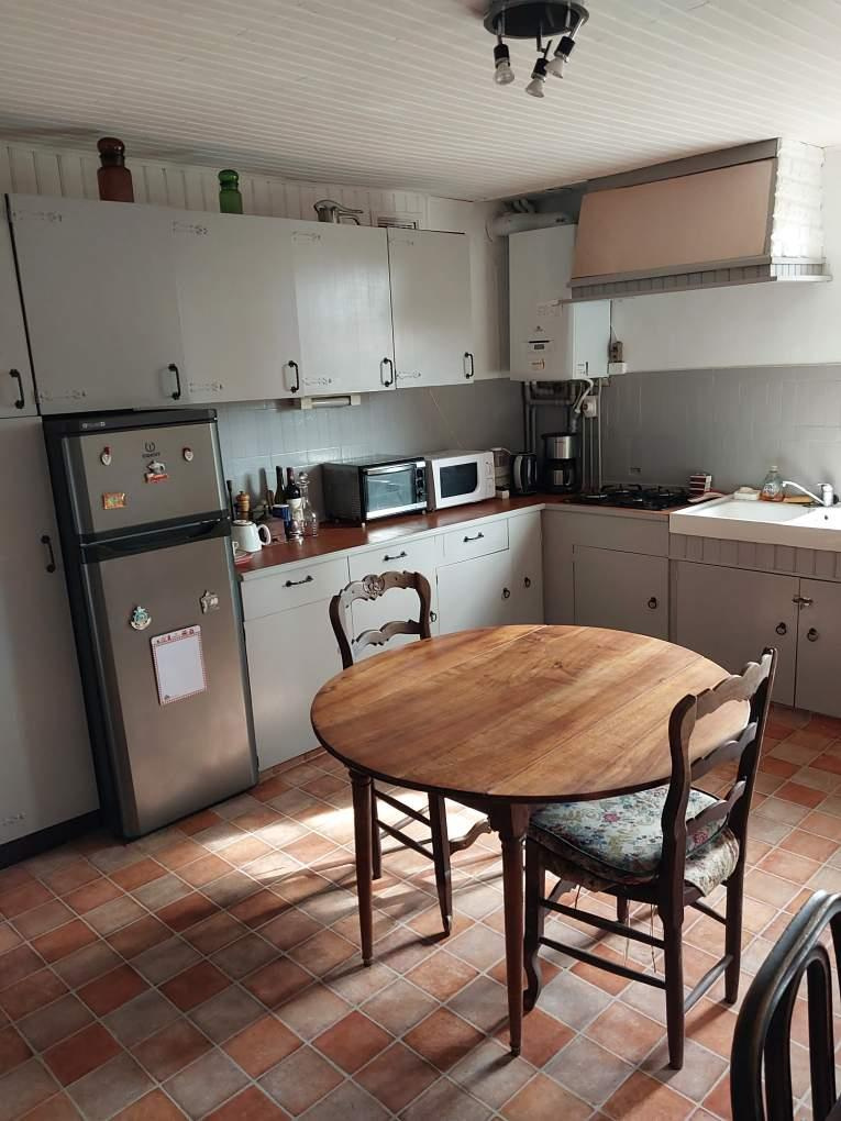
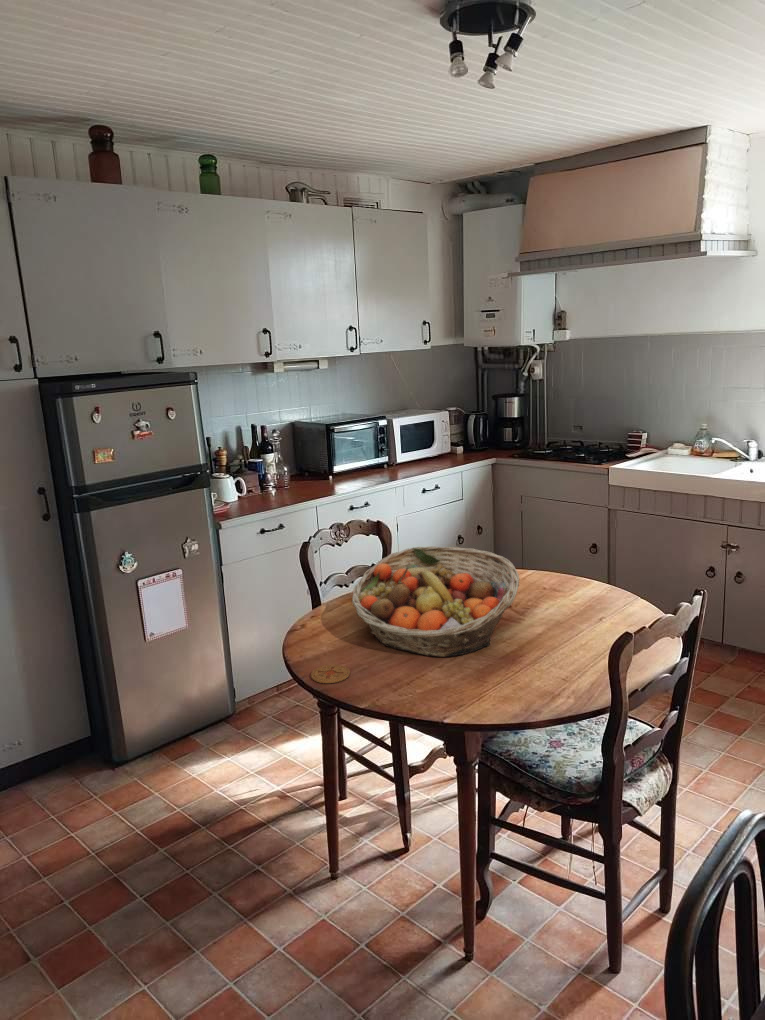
+ coaster (330, 673)
+ fruit basket (434, 599)
